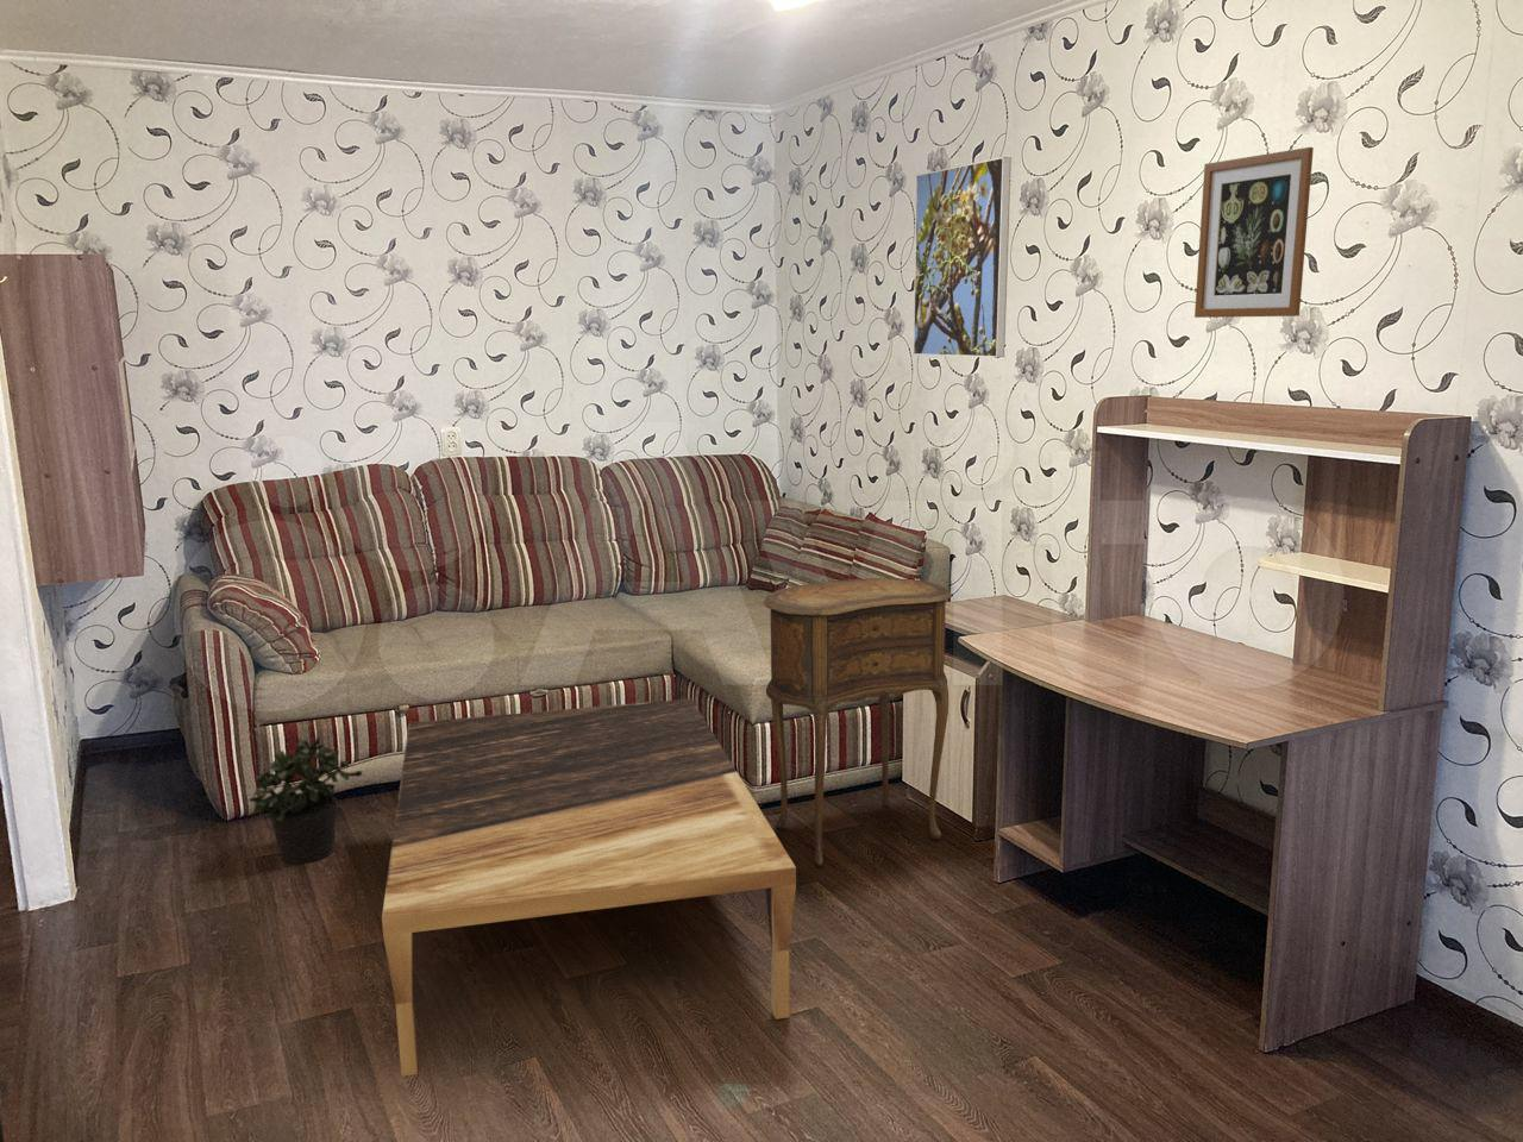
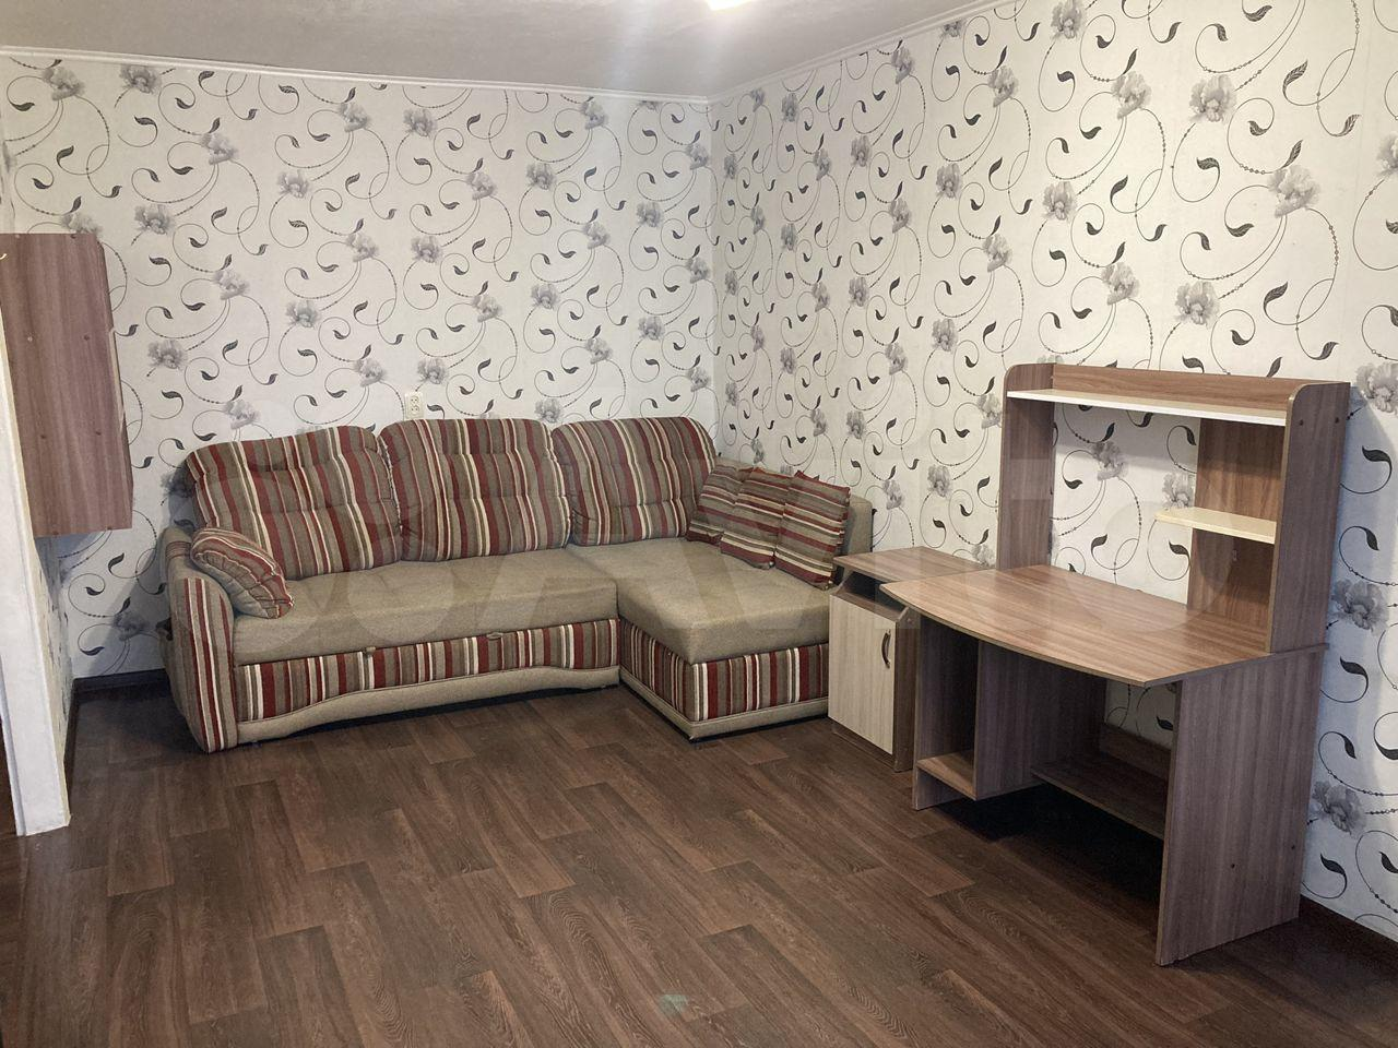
- potted plant (308, 795)
- coffee table (574, 851)
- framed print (958, 262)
- wall art (1250, 236)
- side table (853, 701)
